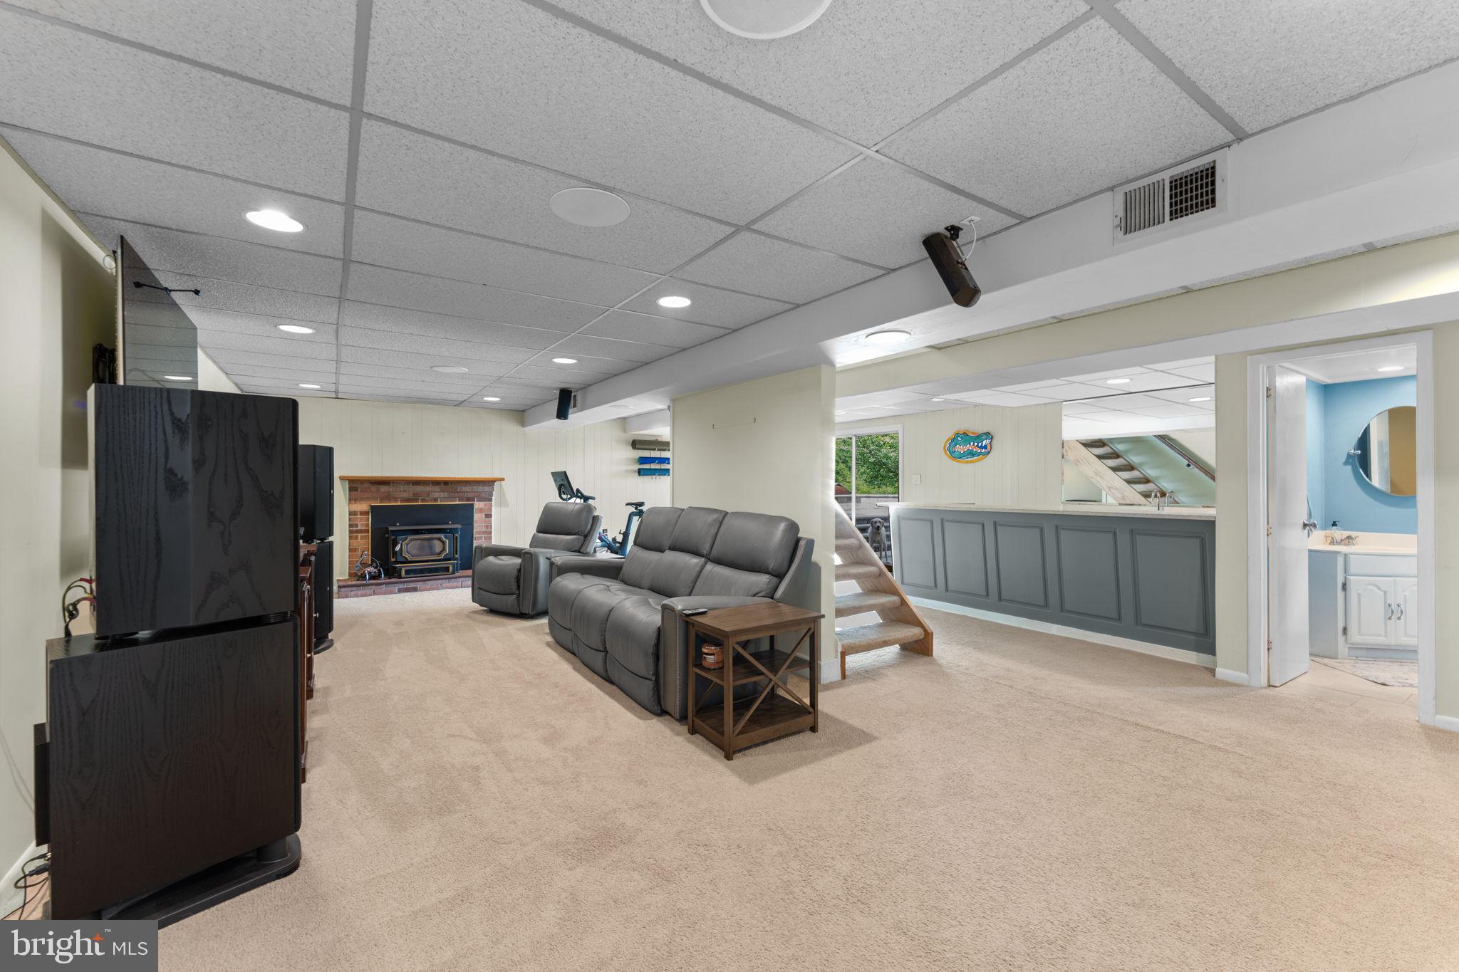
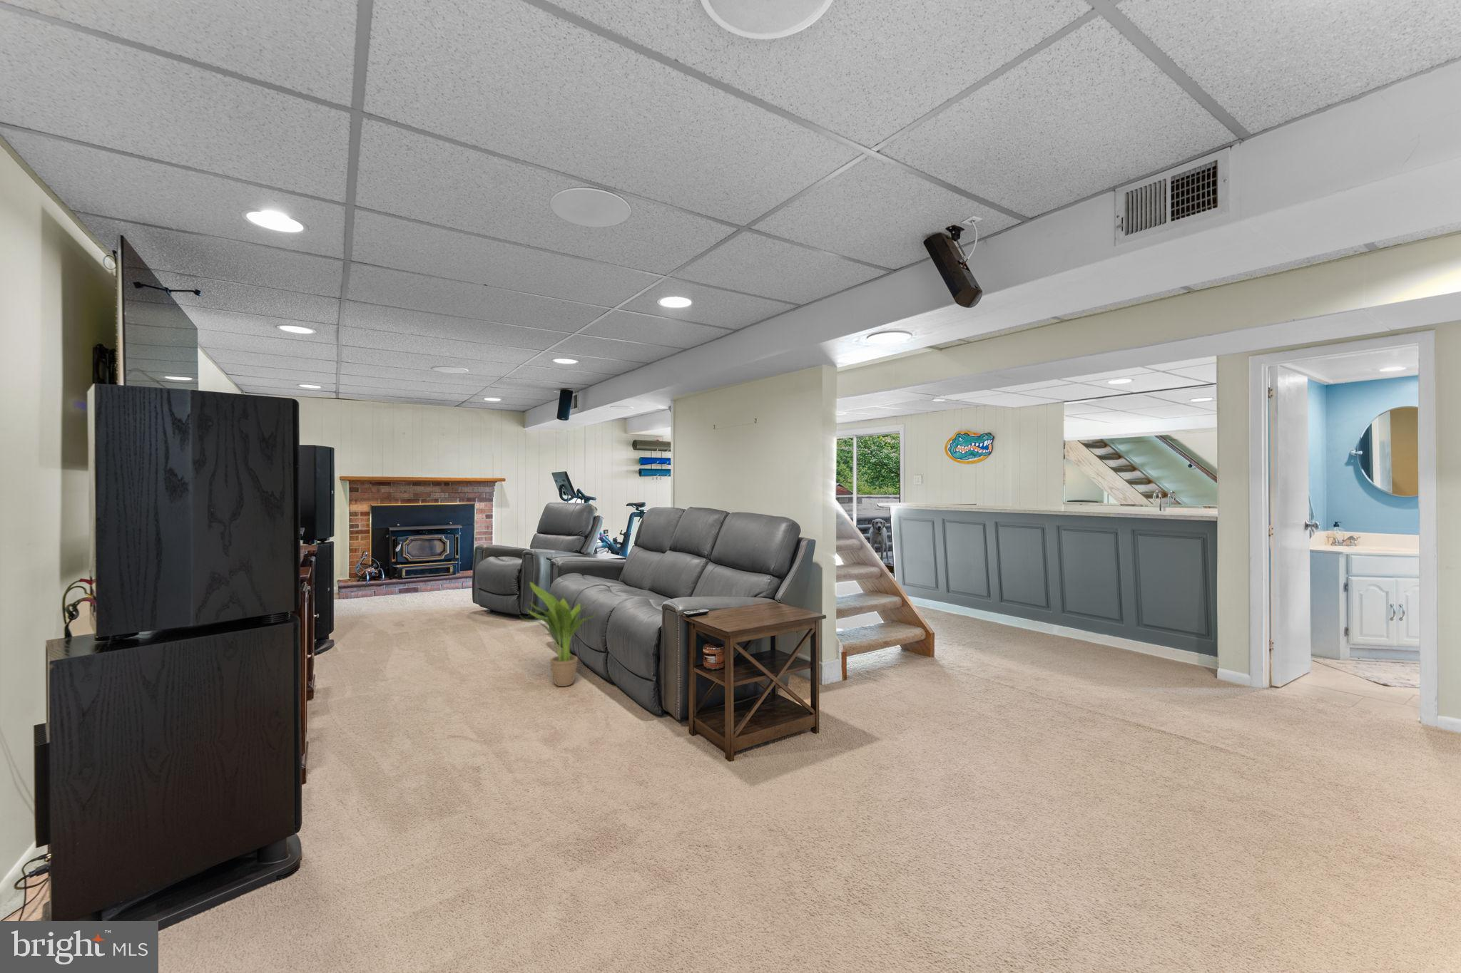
+ potted plant (556, 635)
